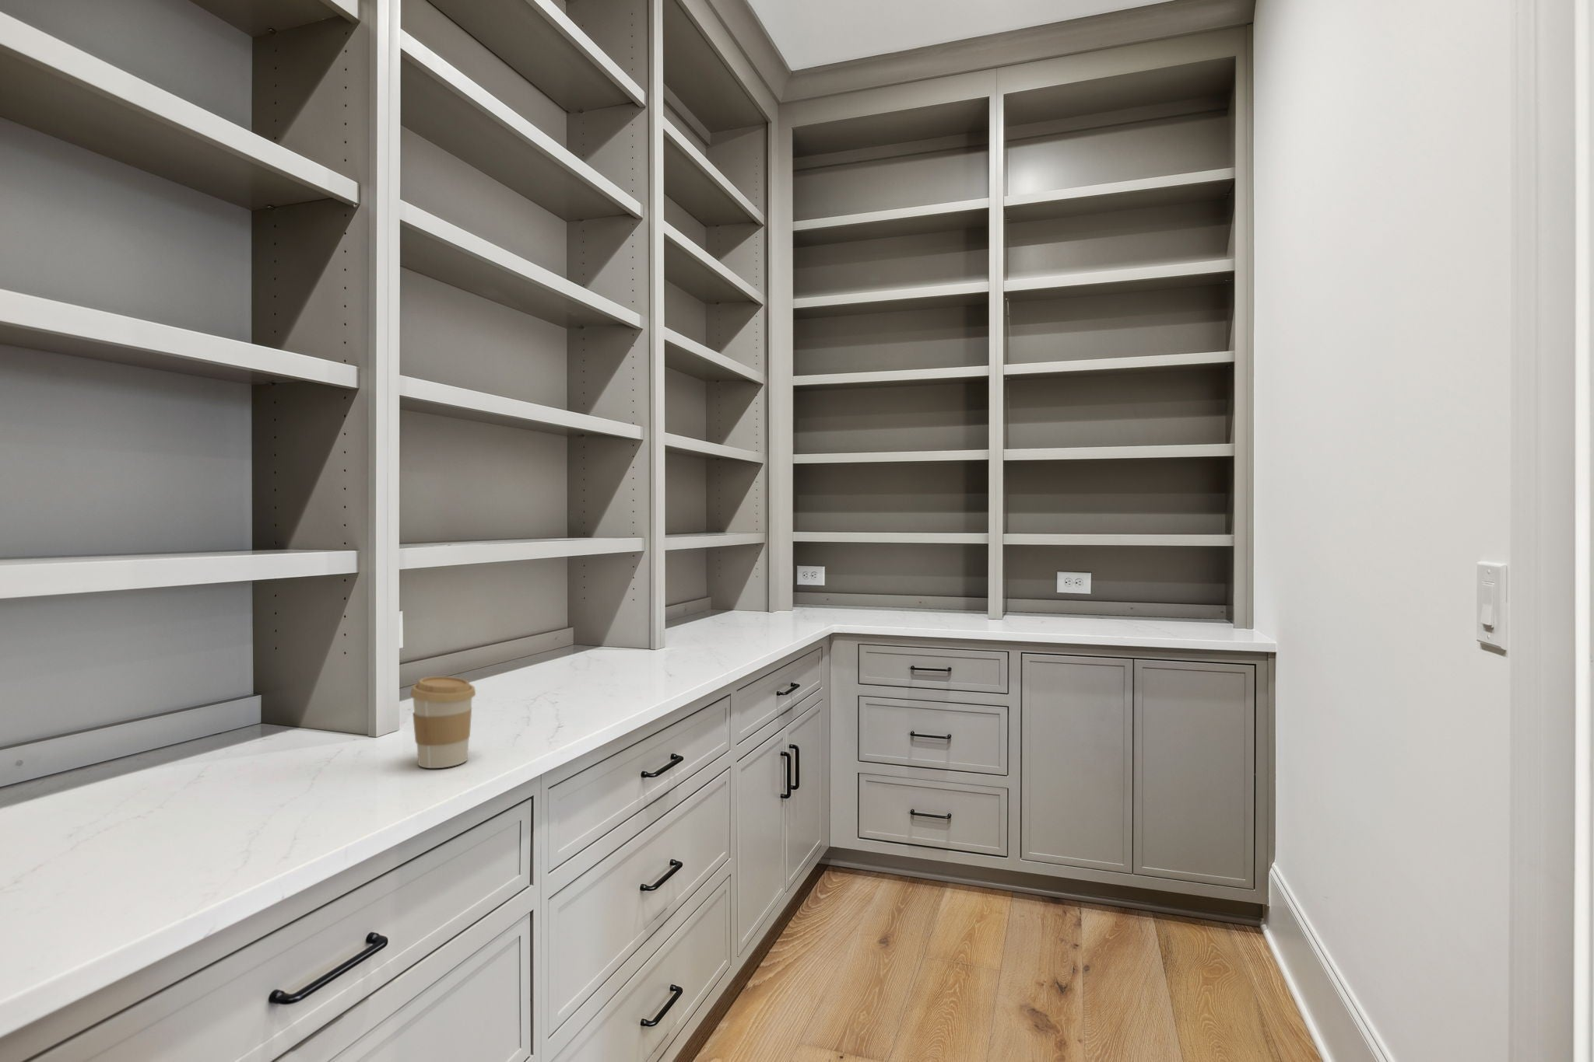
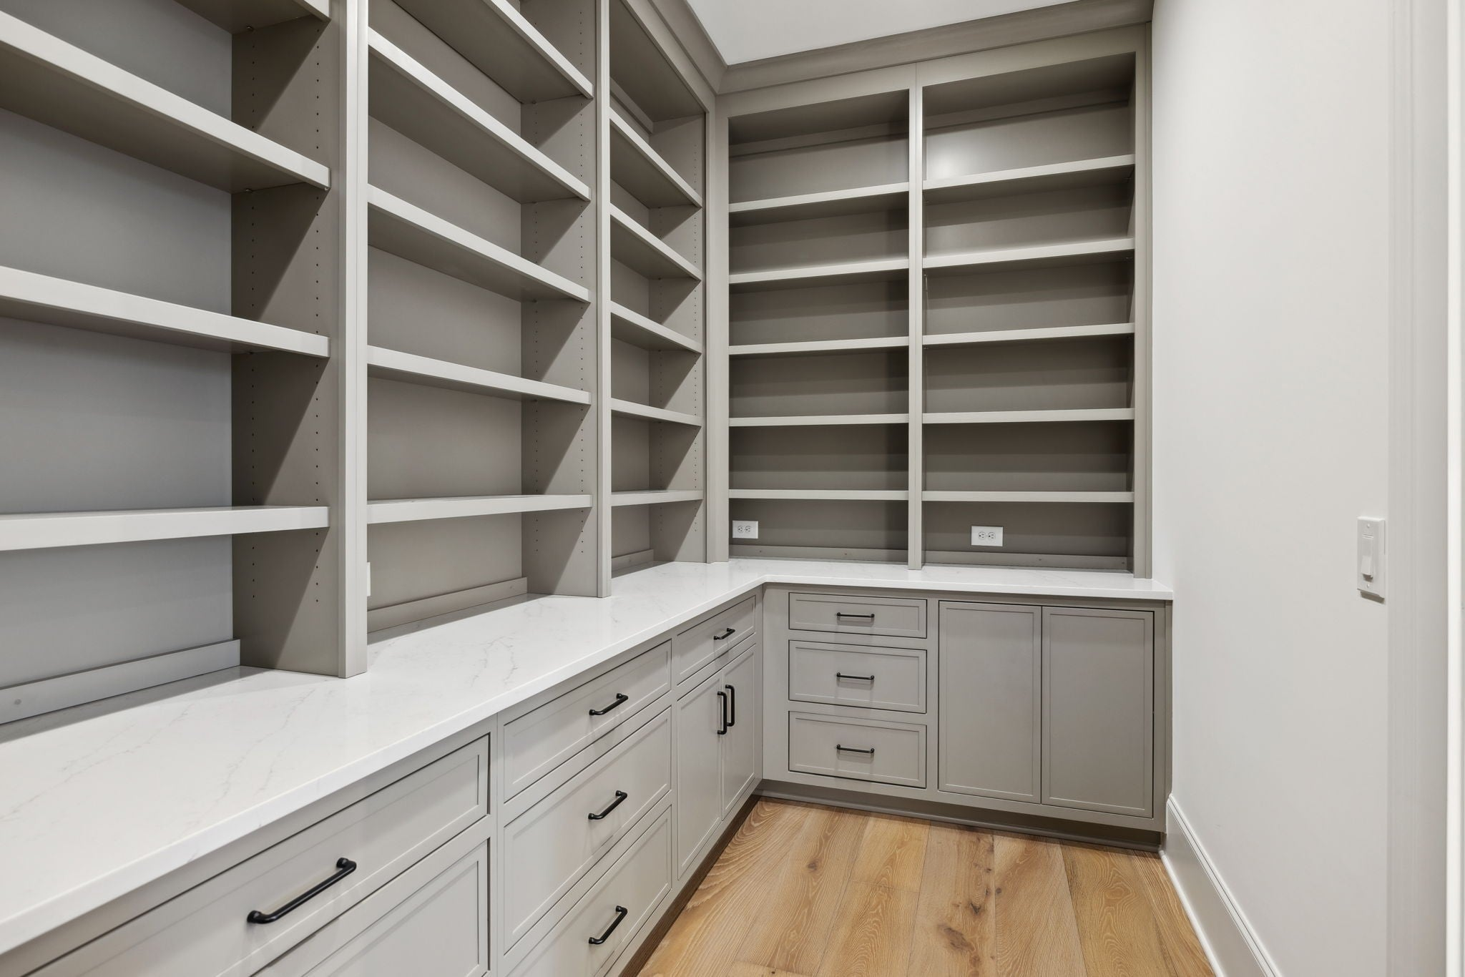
- coffee cup (442, 719)
